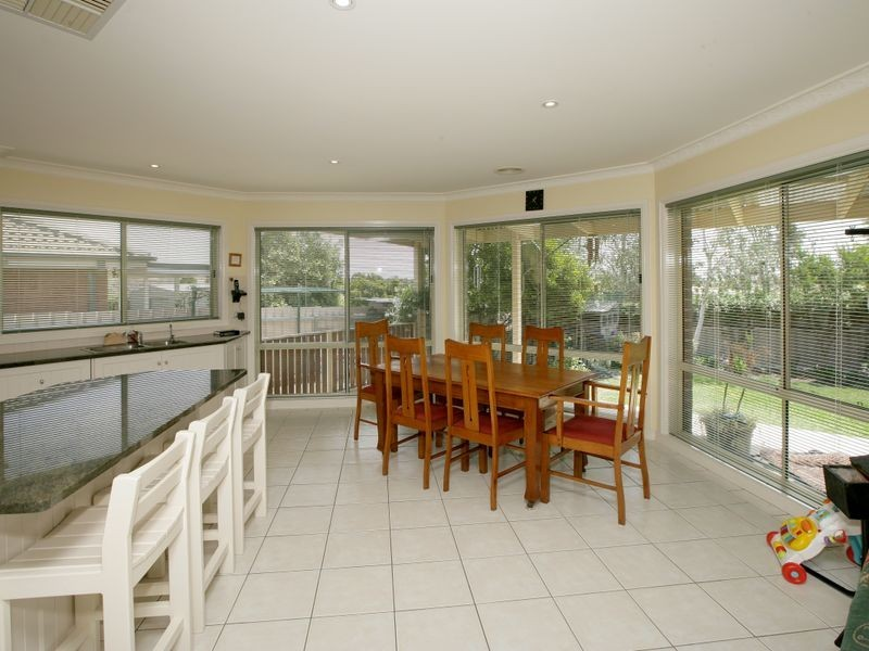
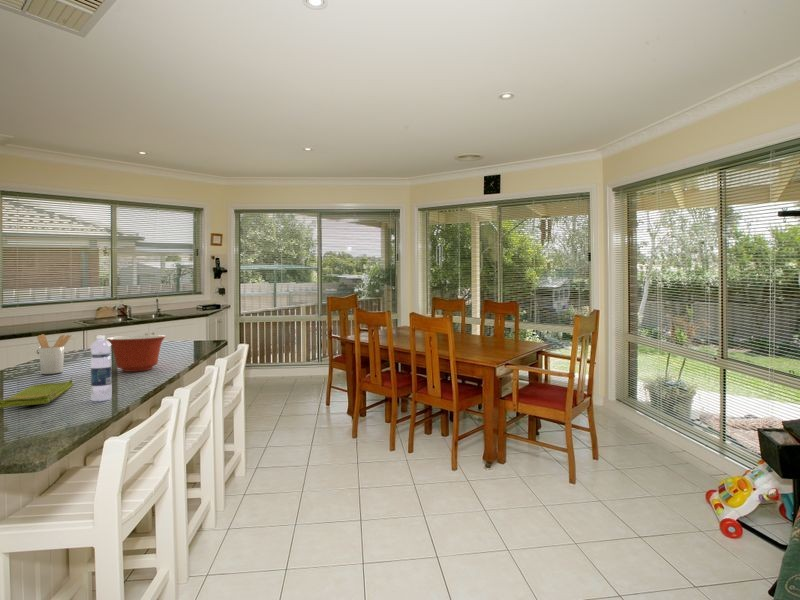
+ mixing bowl (137, 353)
+ dish towel (38, 392)
+ utensil holder (56, 352)
+ water bottle (101, 367)
